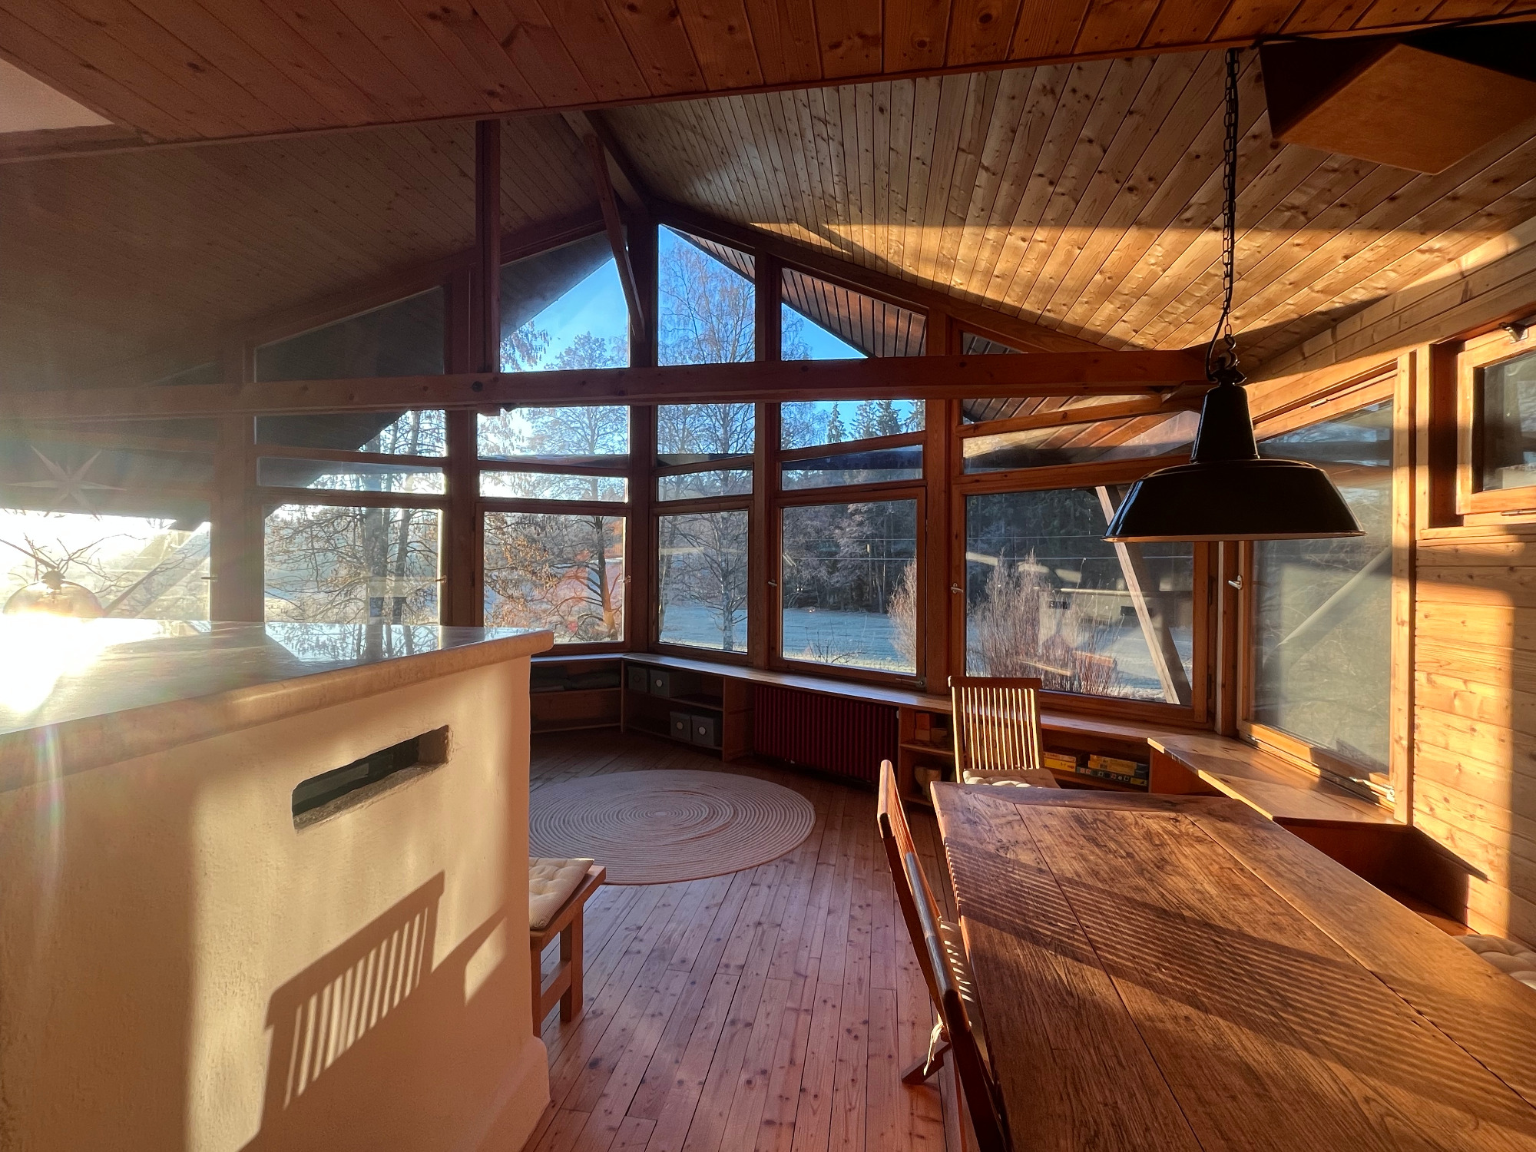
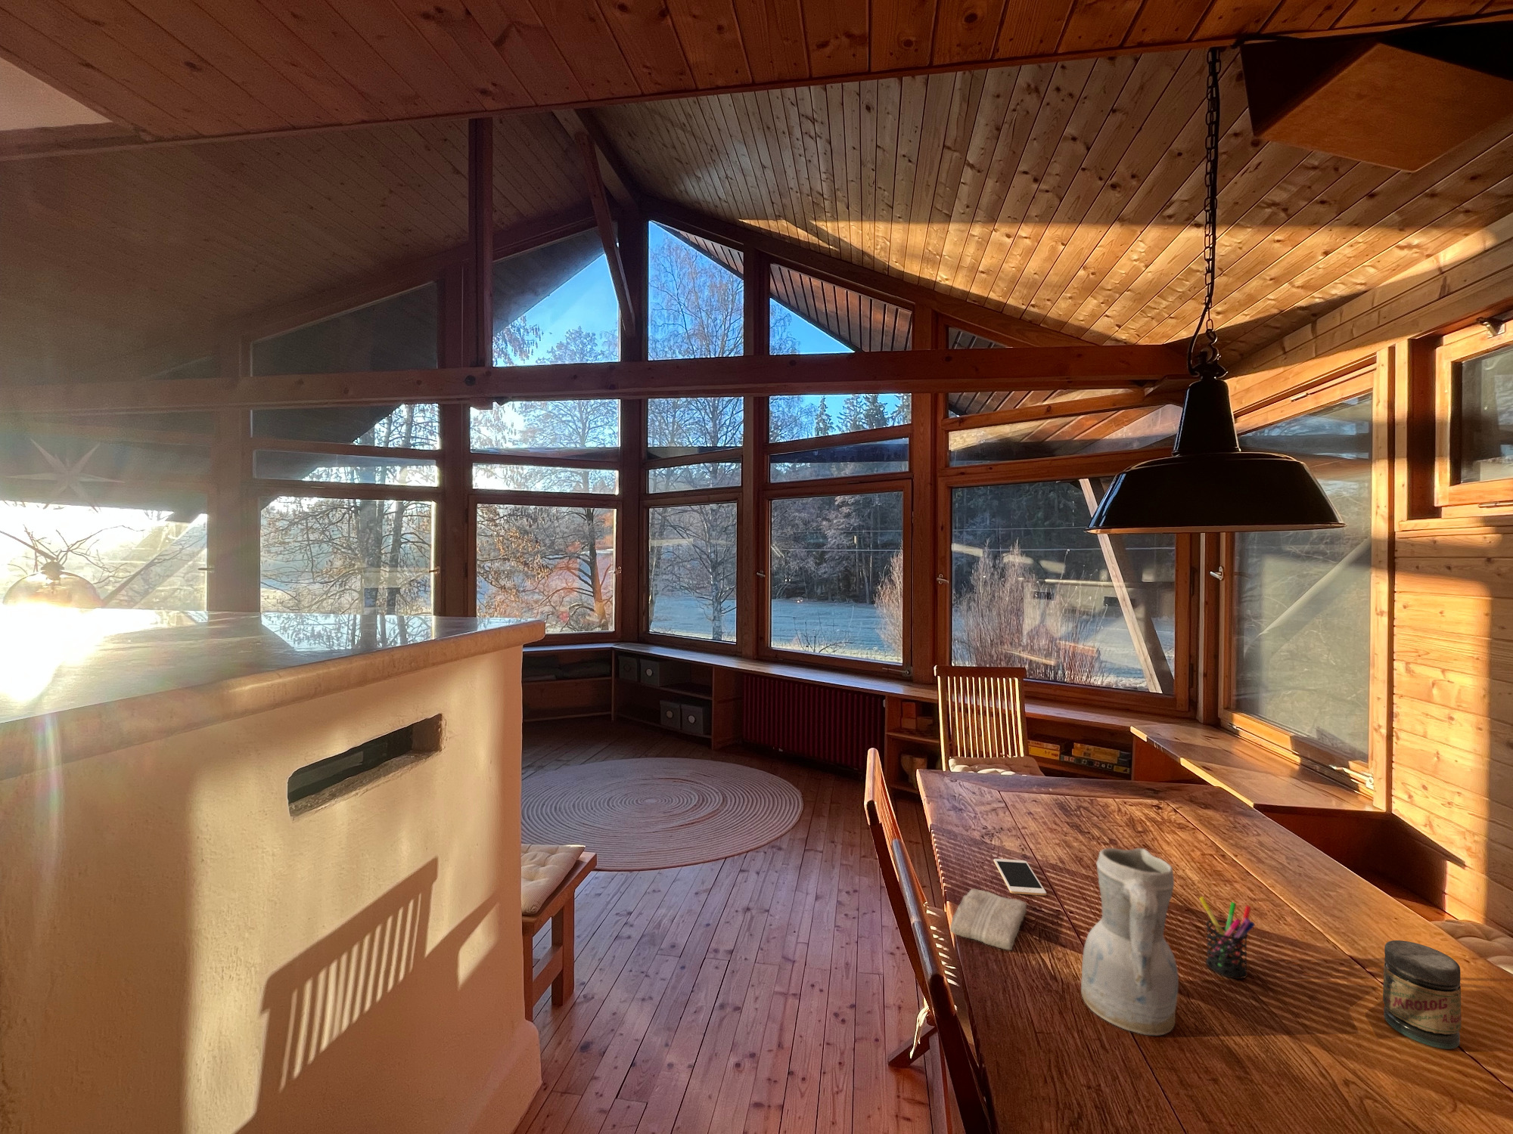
+ pen holder (1229, 933)
+ cell phone (1019, 876)
+ ceramic pitcher (1128, 936)
+ jar (1420, 992)
+ washcloth (990, 916)
